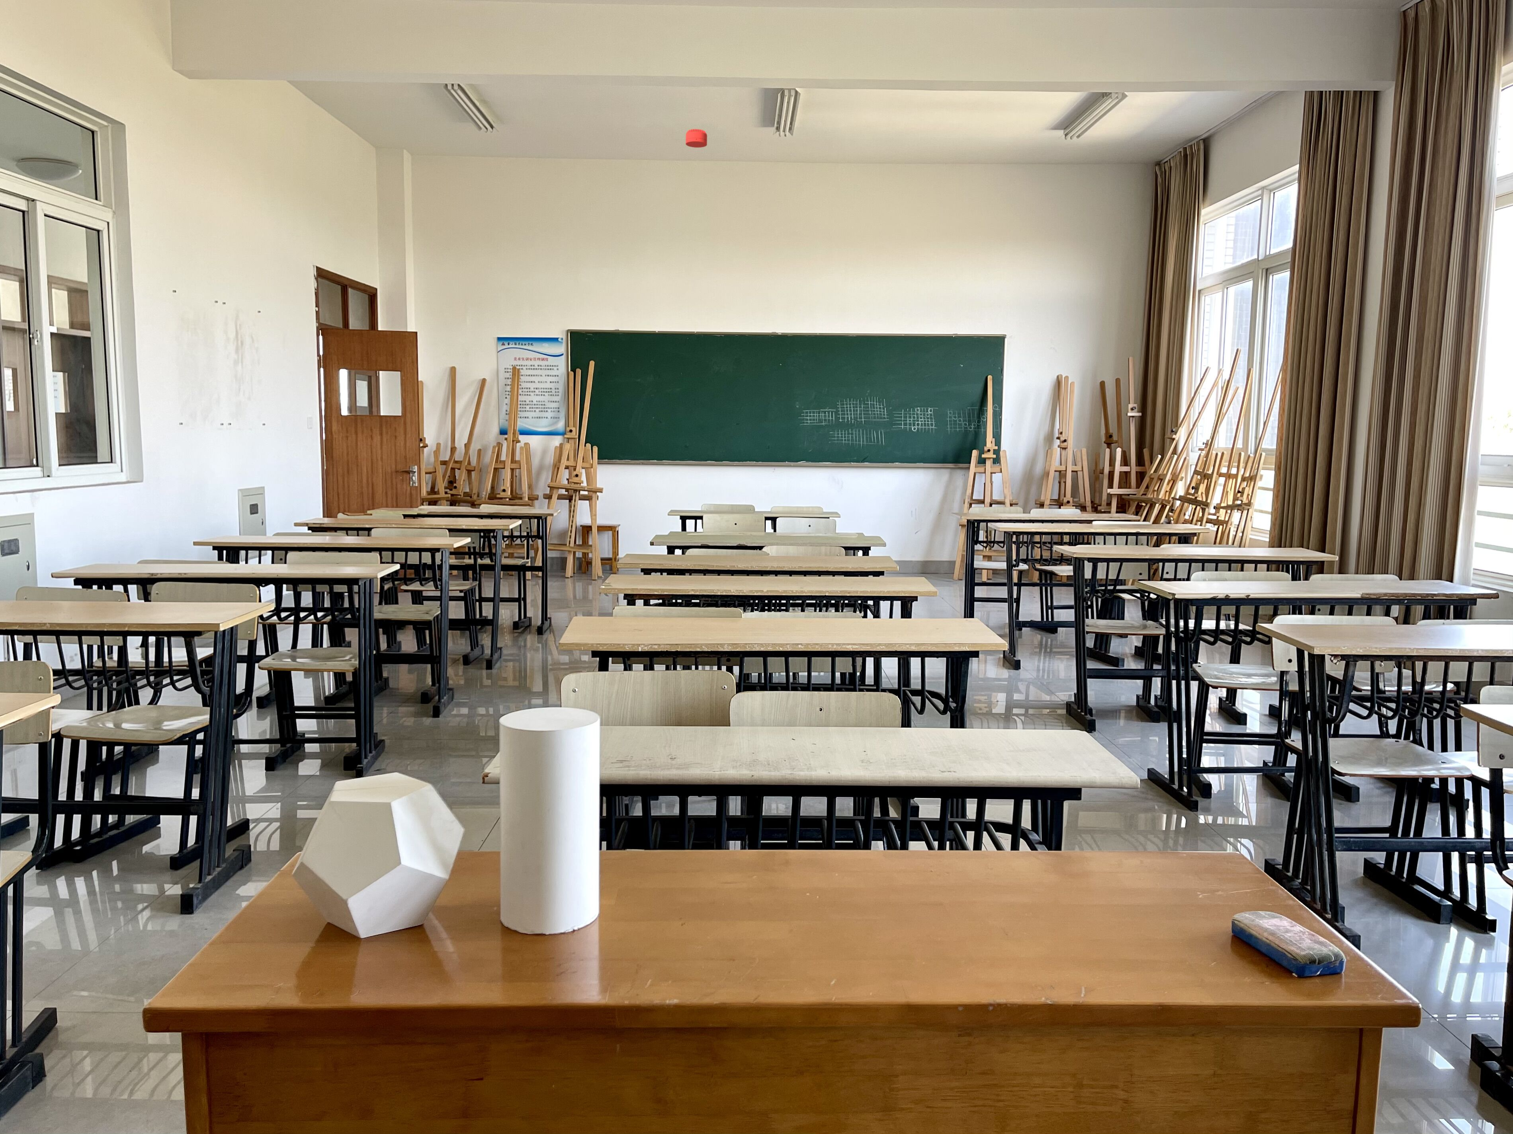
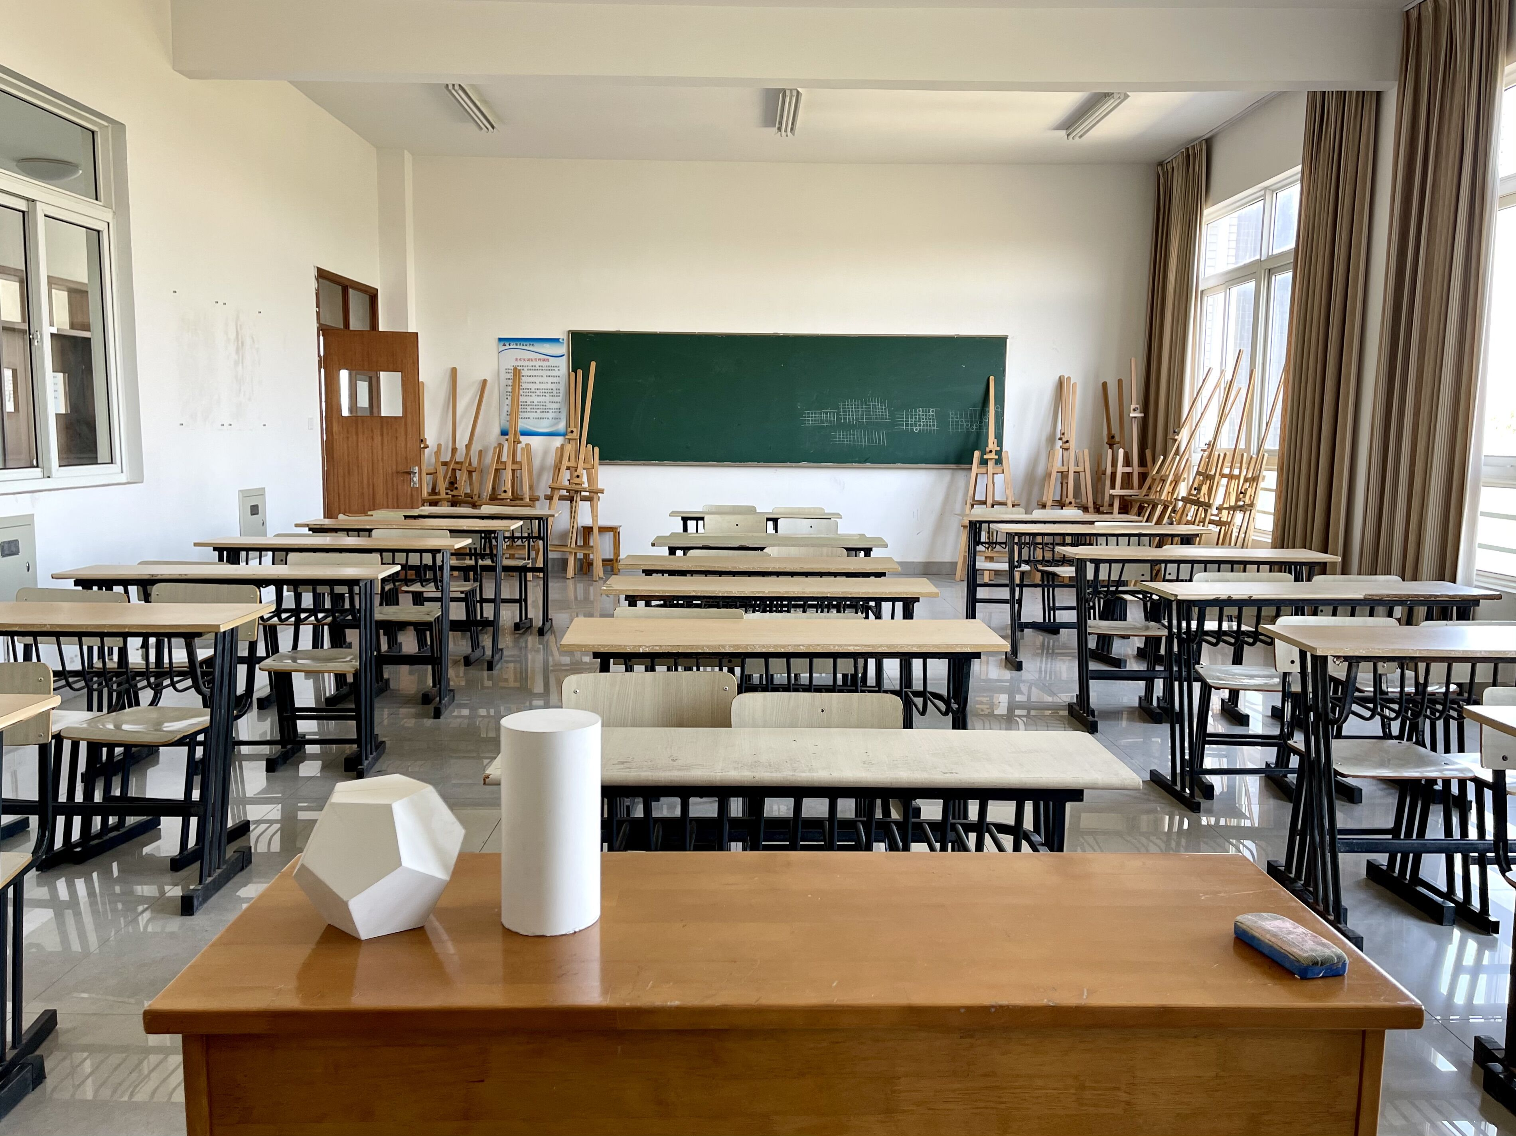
- smoke detector (697, 138)
